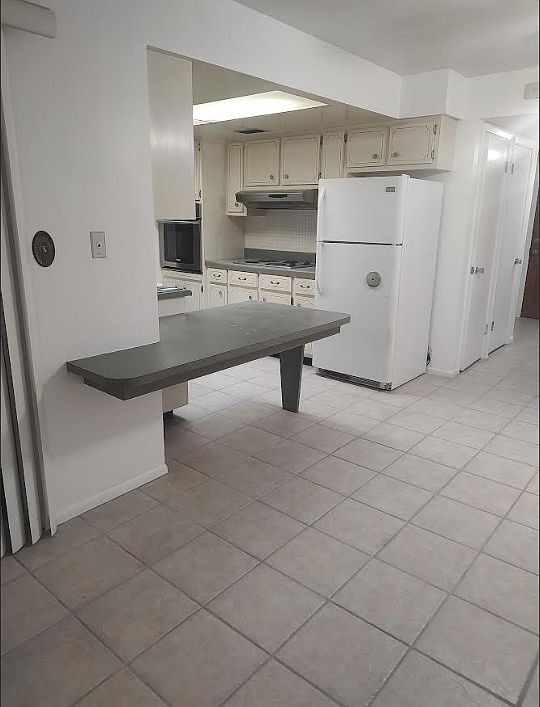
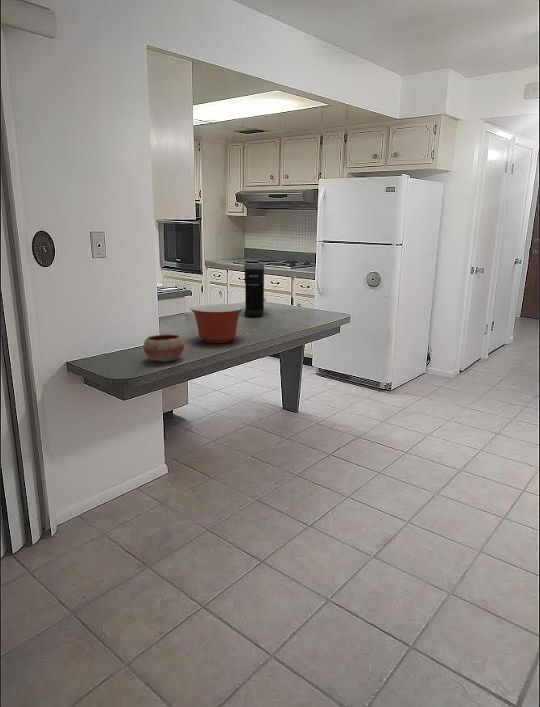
+ mixing bowl (217, 324)
+ coffee maker (254, 288)
+ bowl (163, 348)
